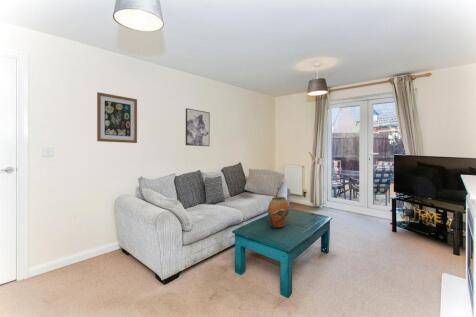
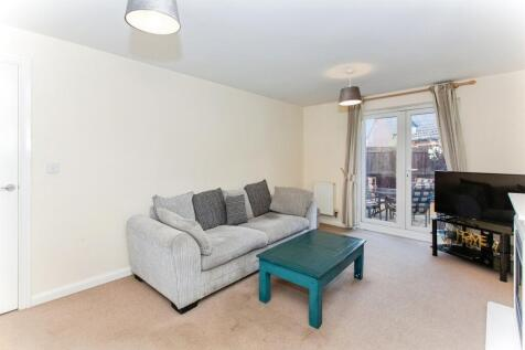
- wall art (118, 119)
- wall art (198, 128)
- vase (278, 212)
